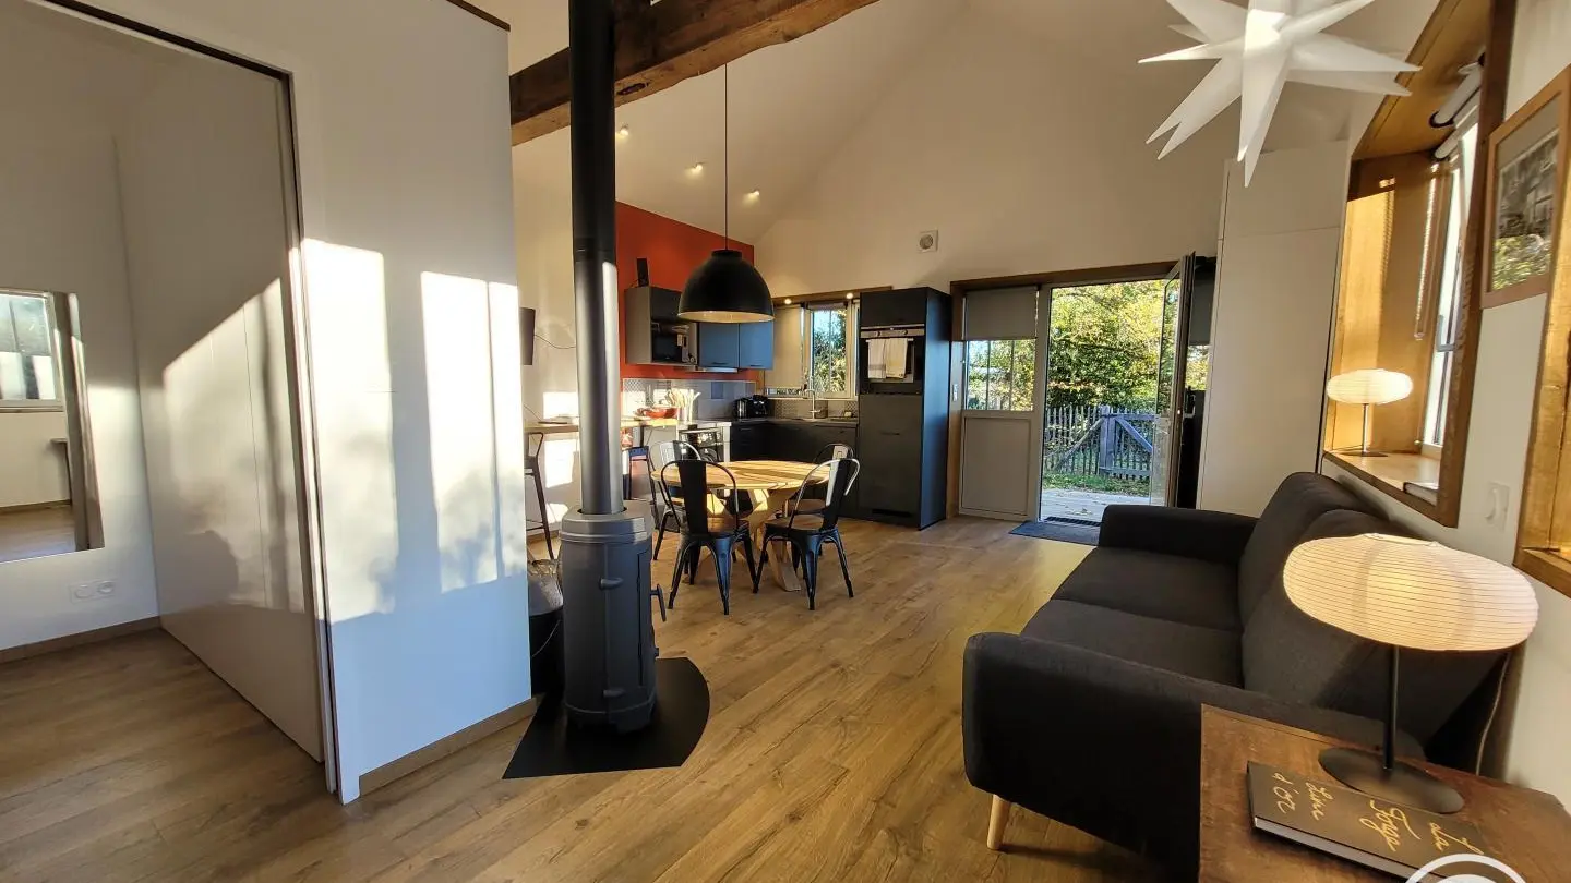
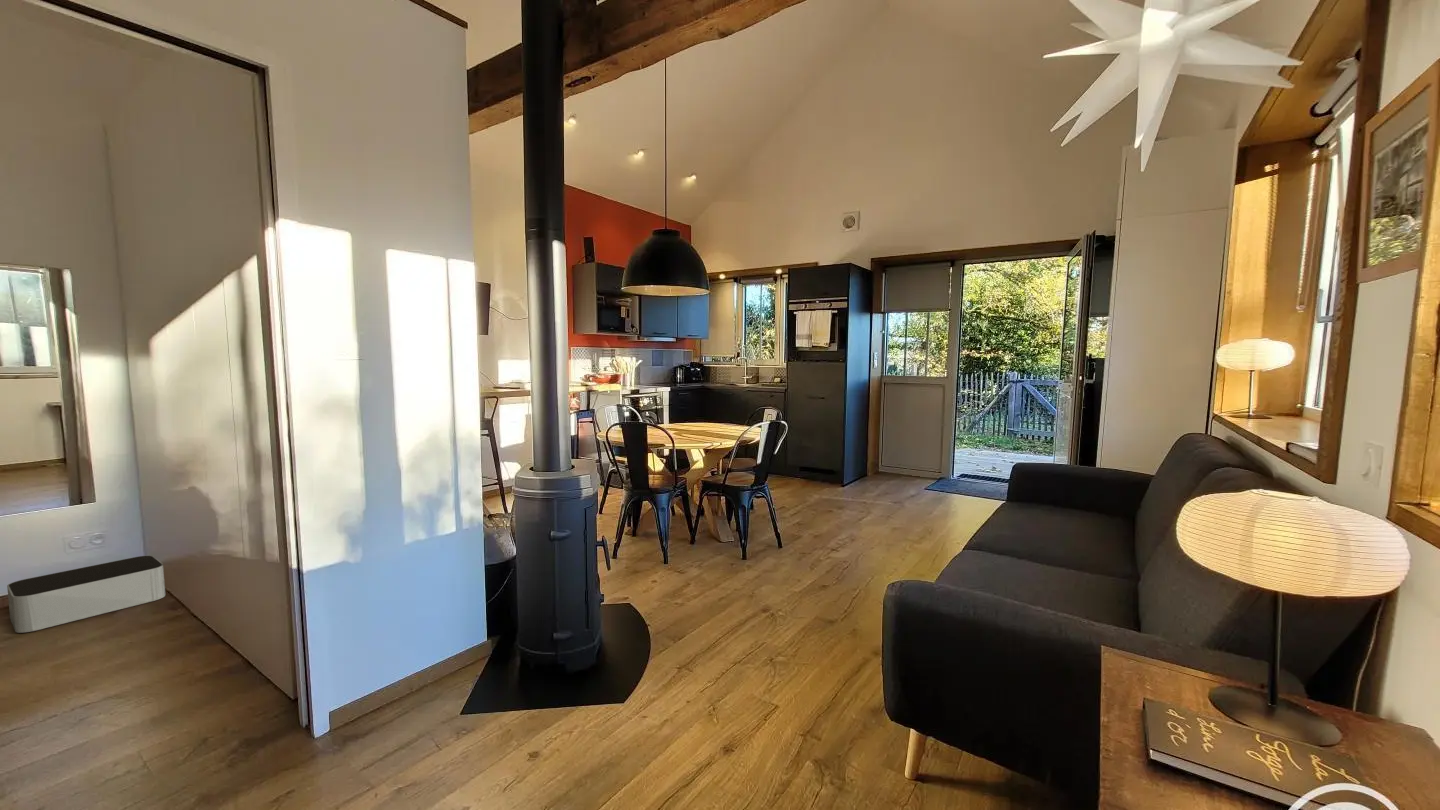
+ storage bin (90, 590)
